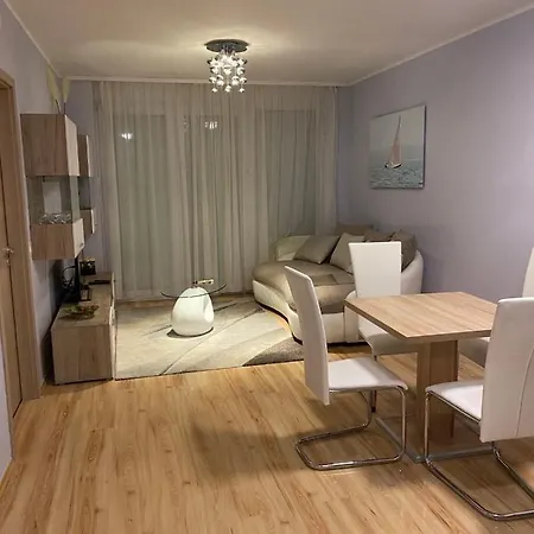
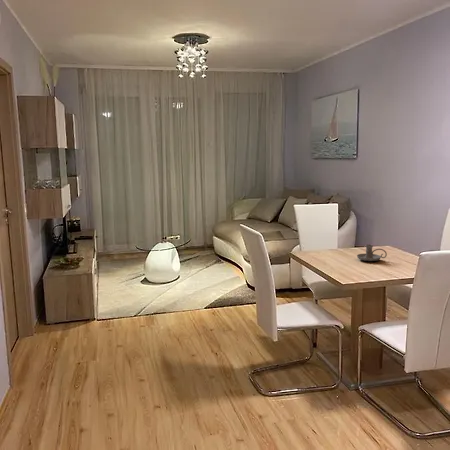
+ candle holder (371, 252)
